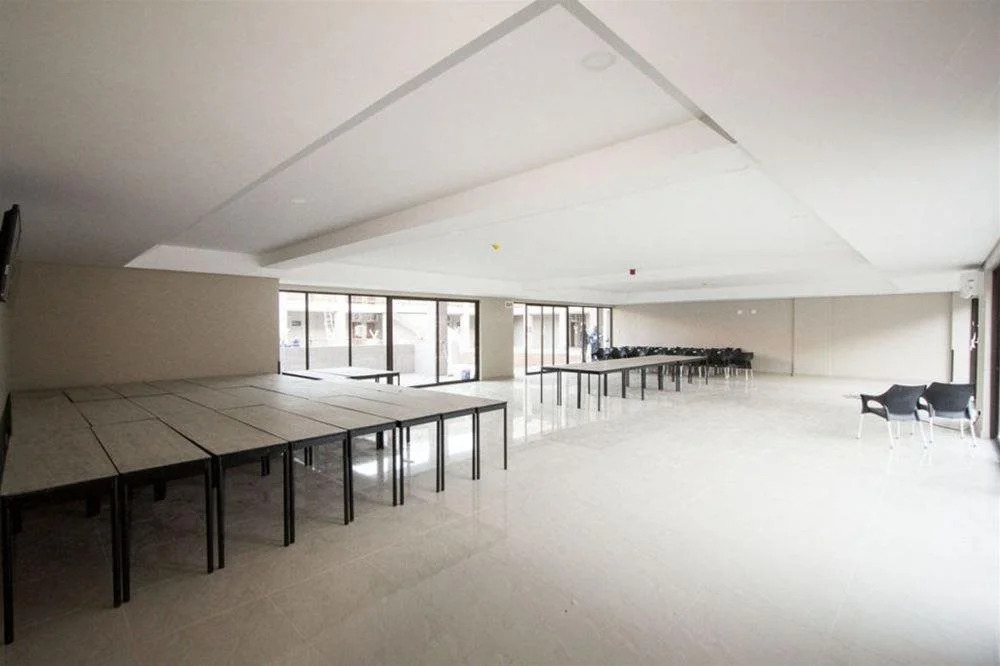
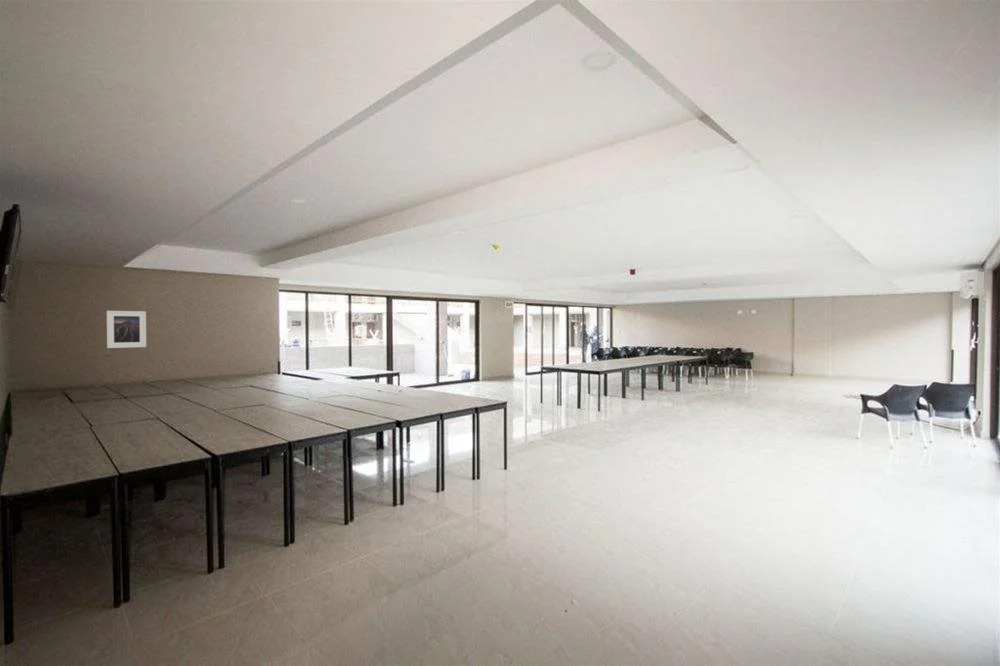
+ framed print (126, 329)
